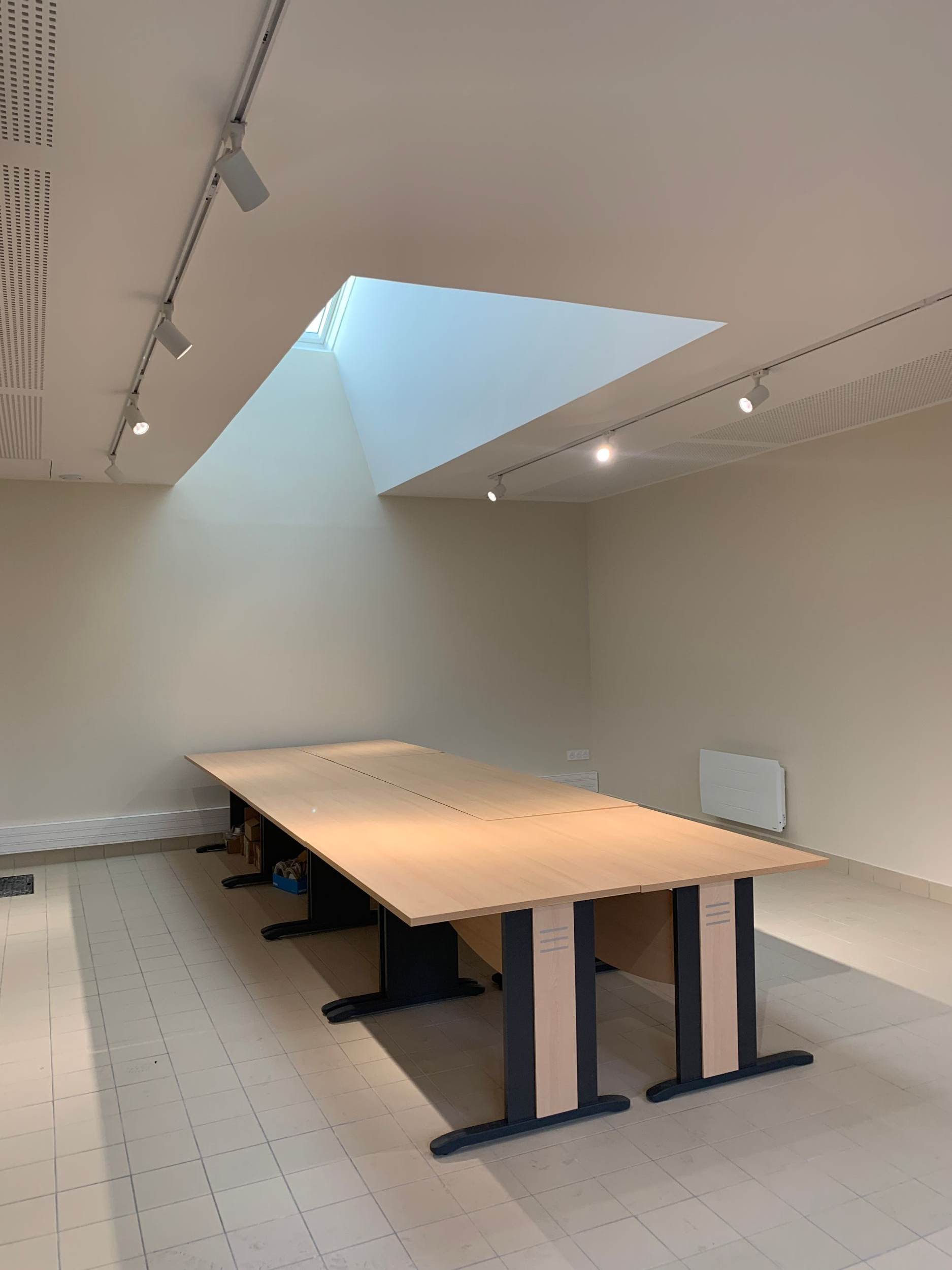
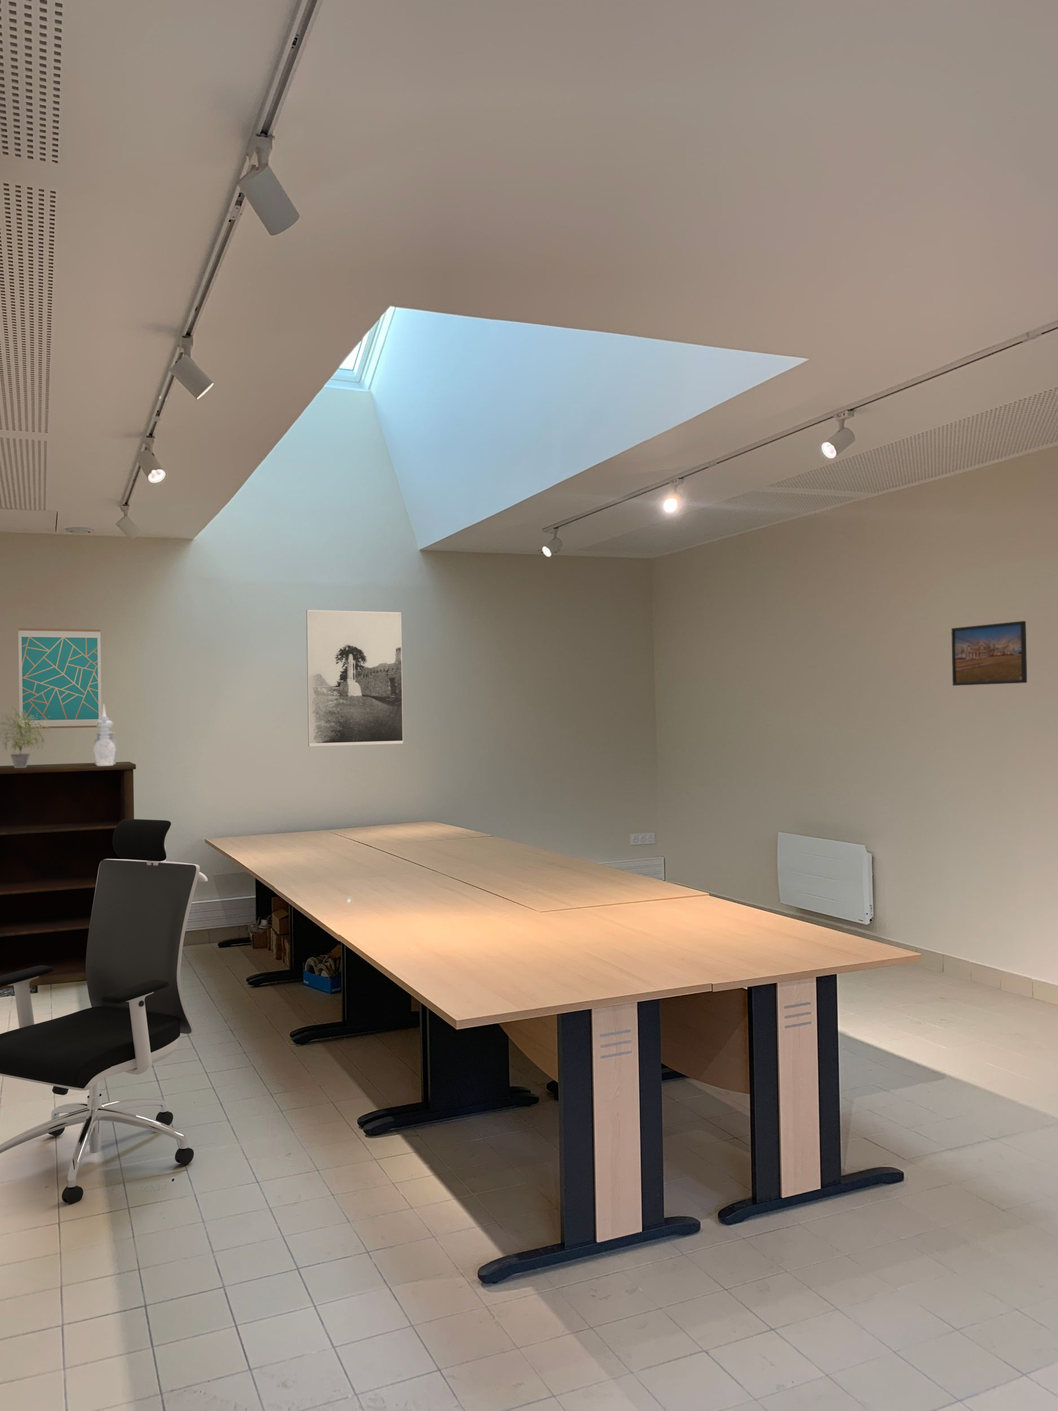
+ office chair (98, 991)
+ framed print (988, 654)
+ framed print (356, 678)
+ potted plant (23, 735)
+ decorative vase (104, 733)
+ wall art (60, 679)
+ shelving unit (59, 870)
